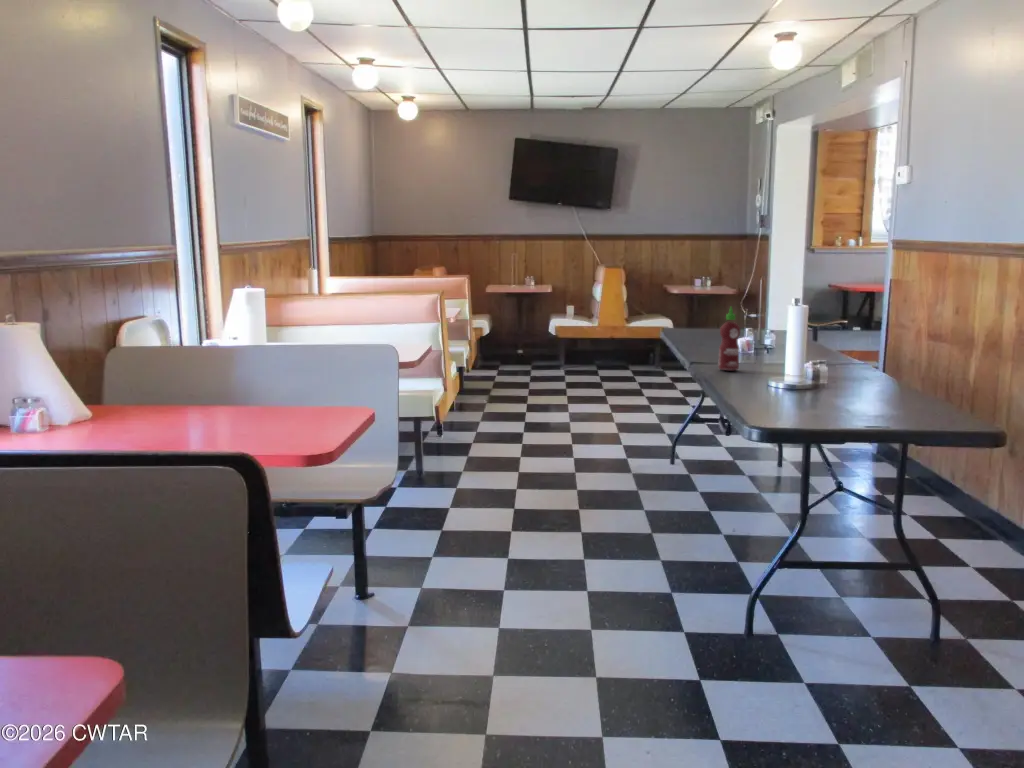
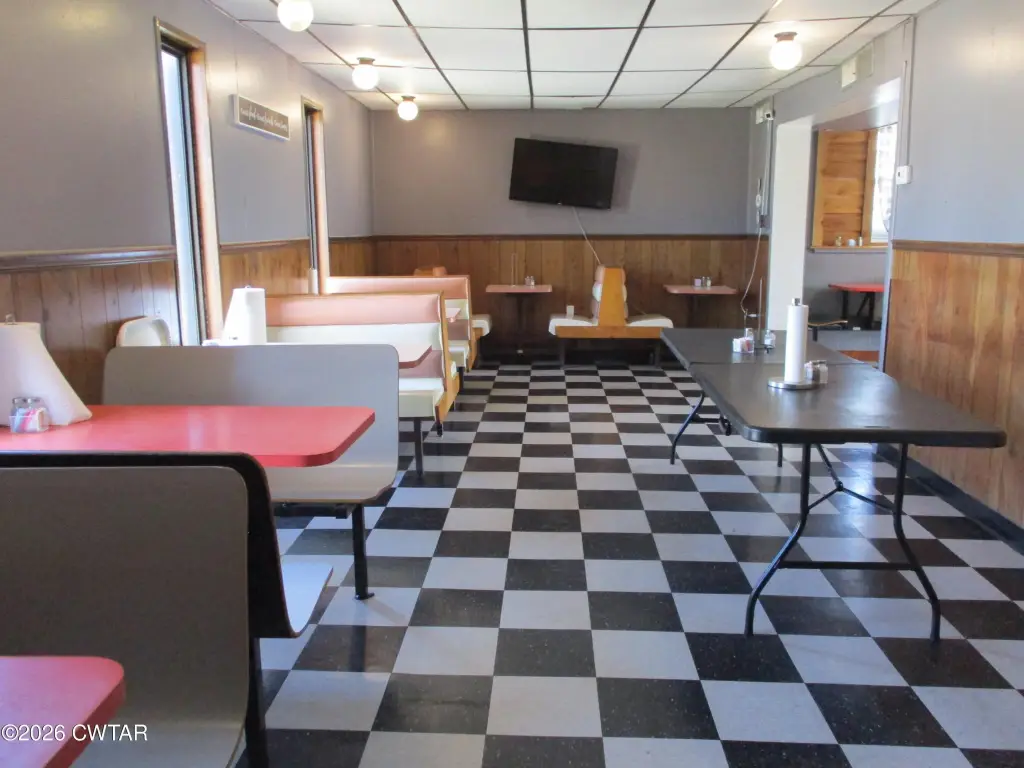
- hot sauce (729, 338)
